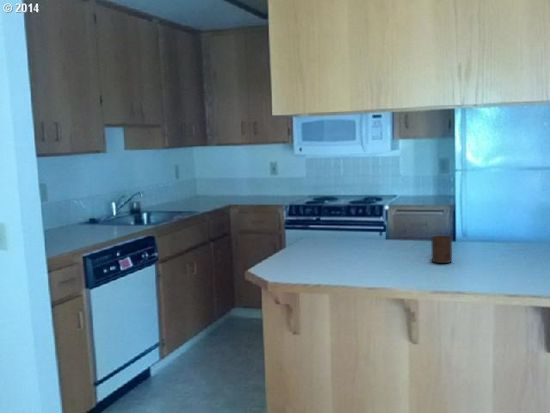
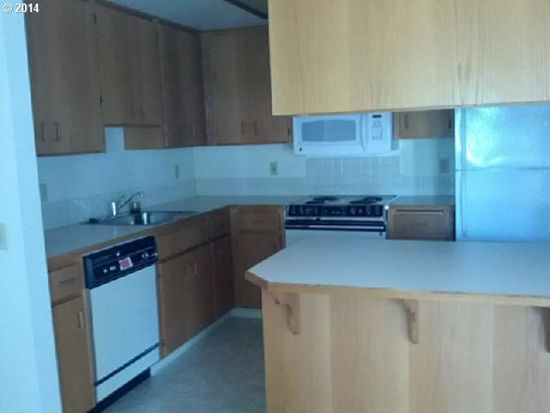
- cup (439, 248)
